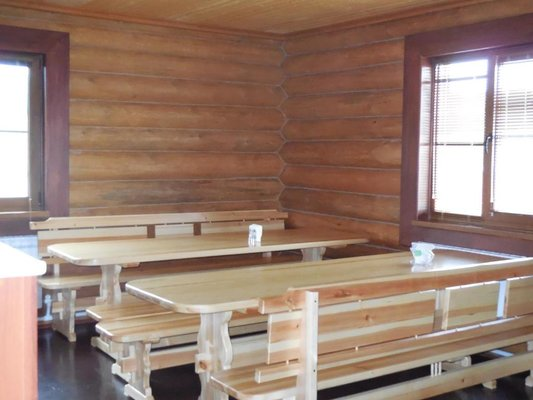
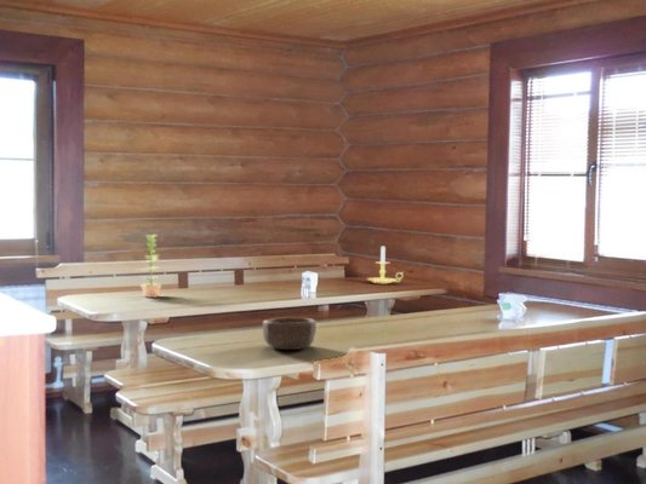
+ candle holder (382, 264)
+ wooden bowl (288, 333)
+ plant (150, 265)
